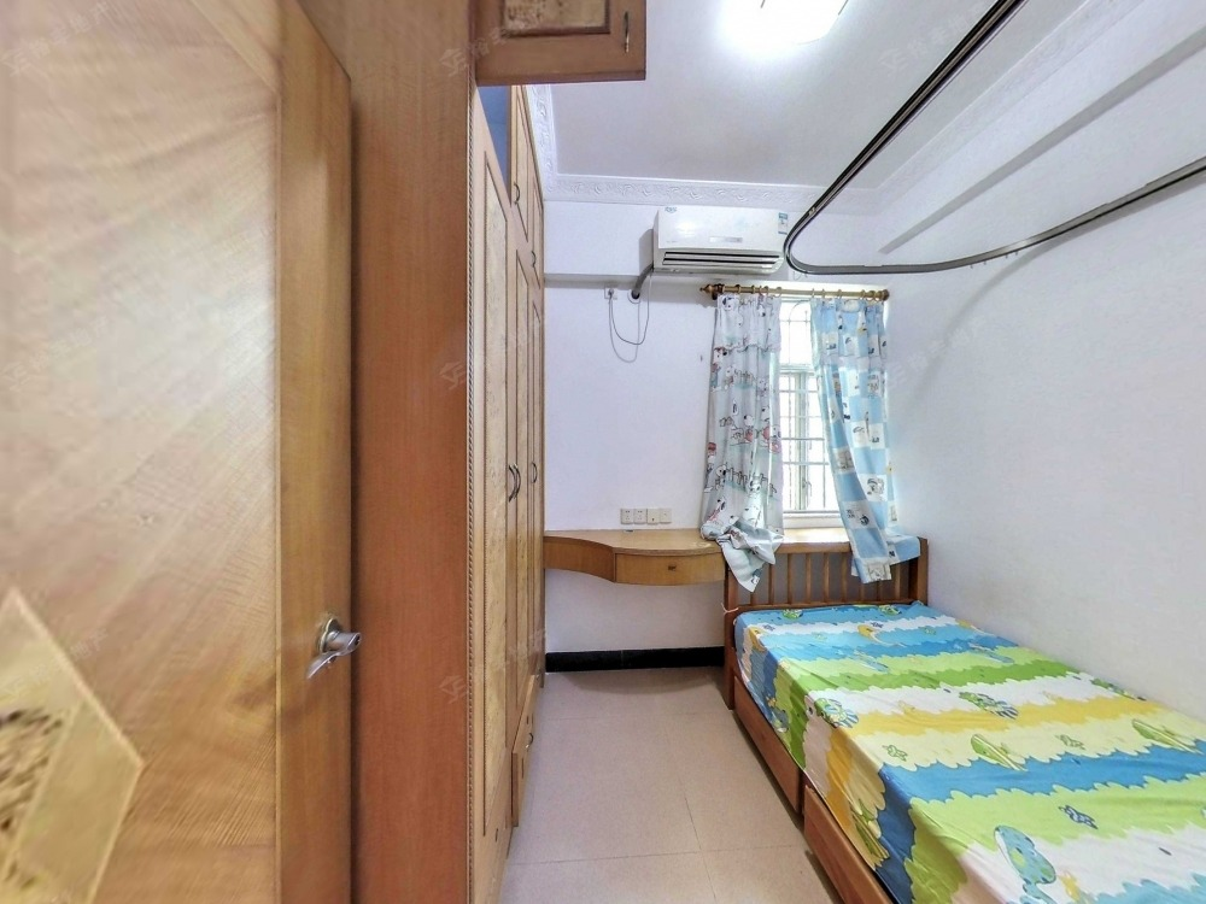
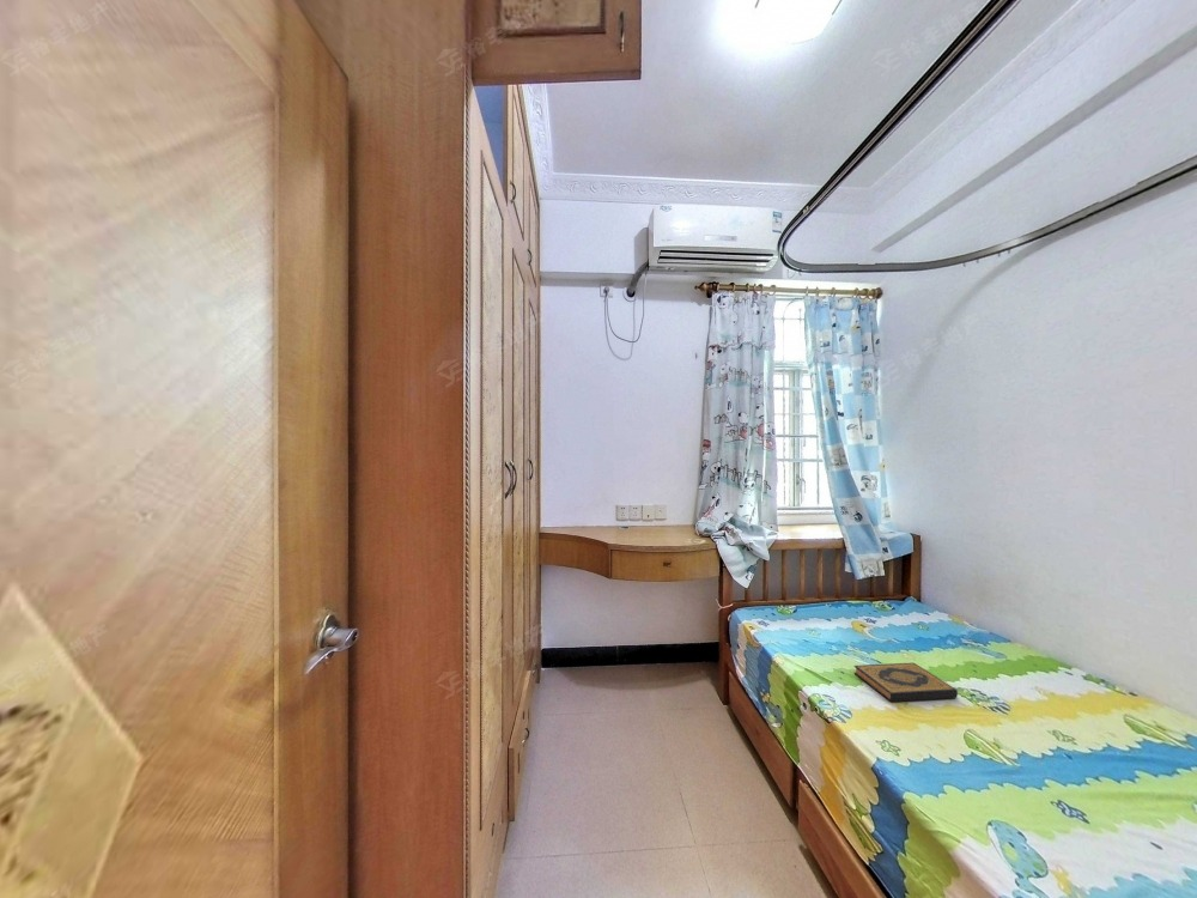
+ hardback book (903, 680)
